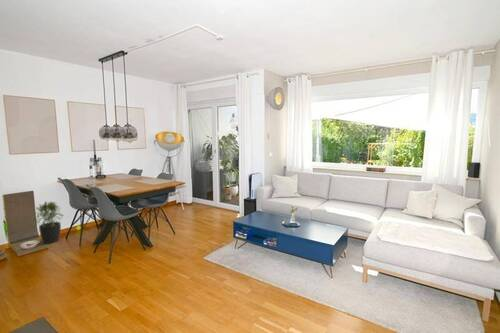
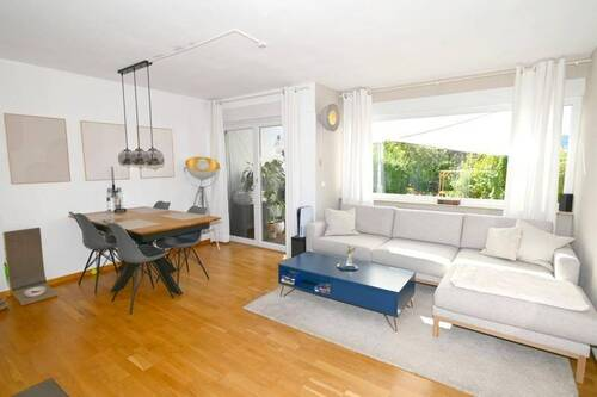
- potted plant (47, 221)
